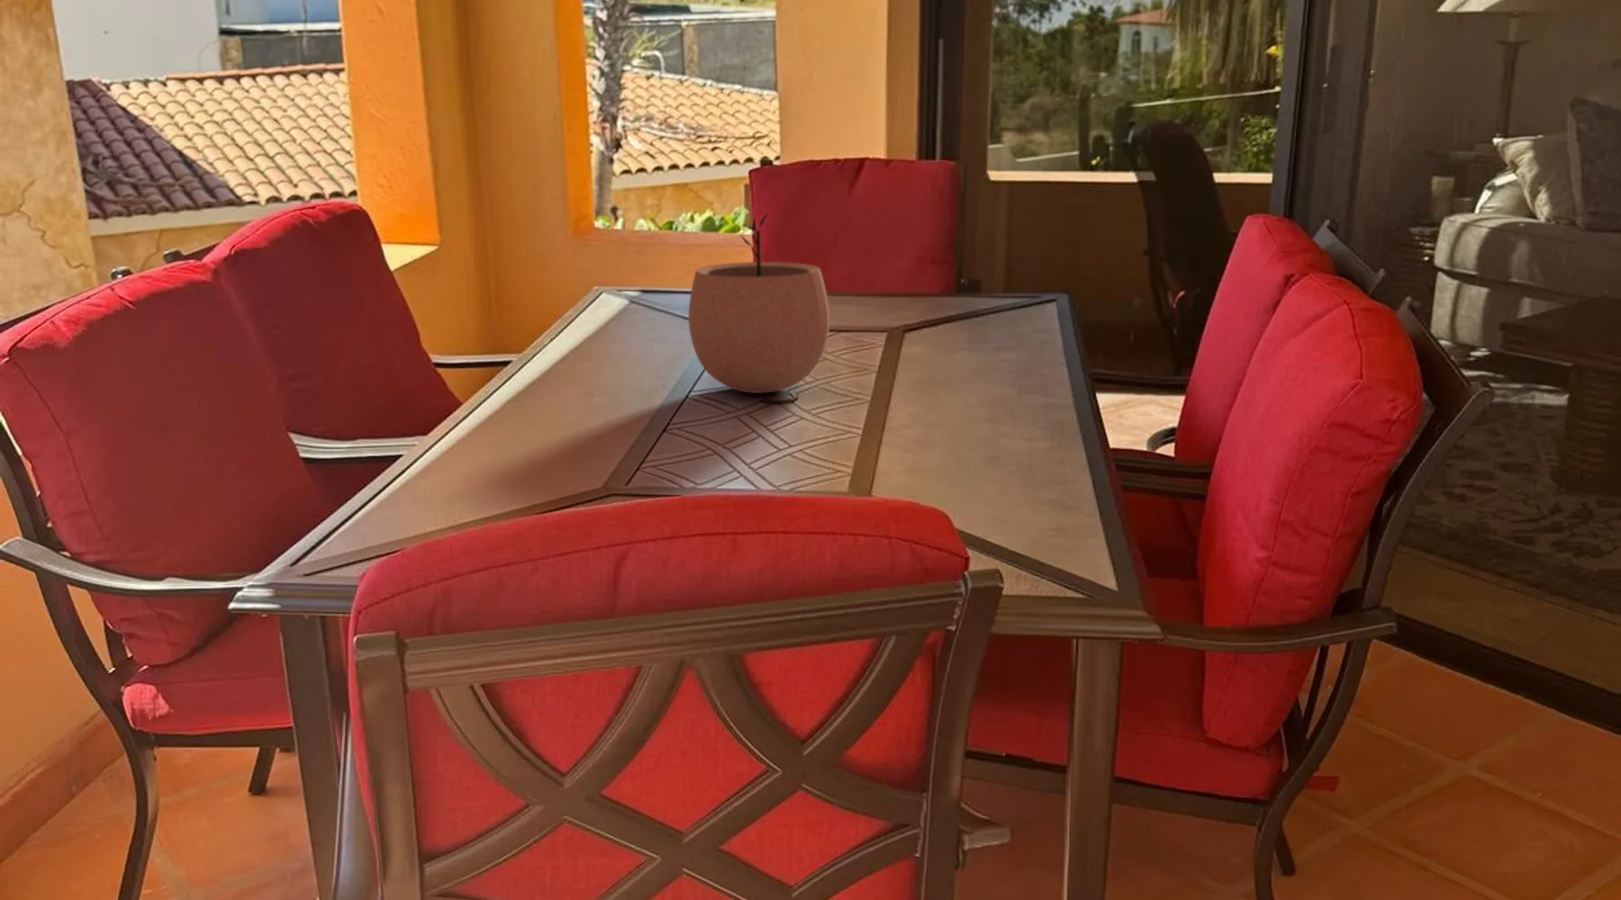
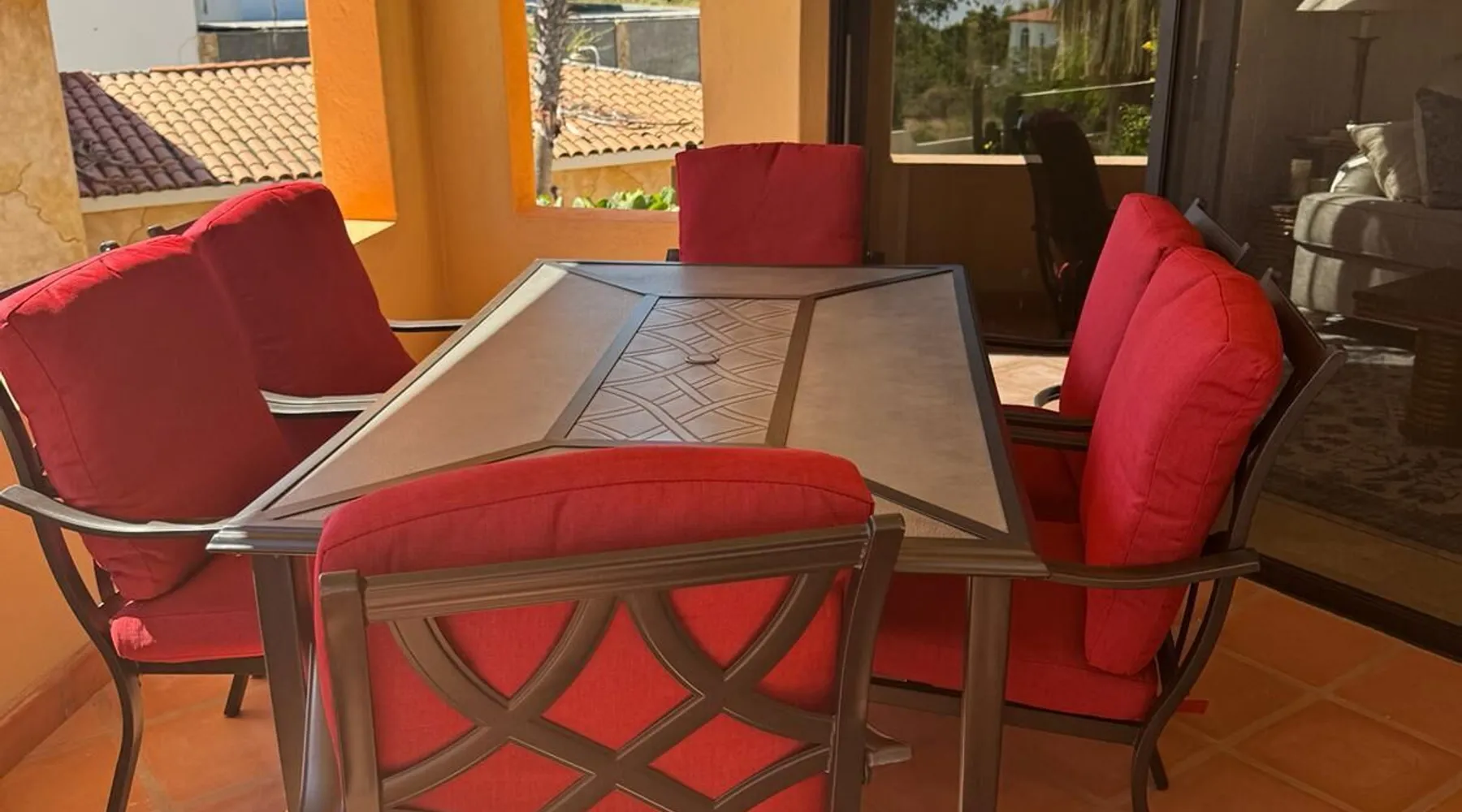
- plant pot (758, 303)
